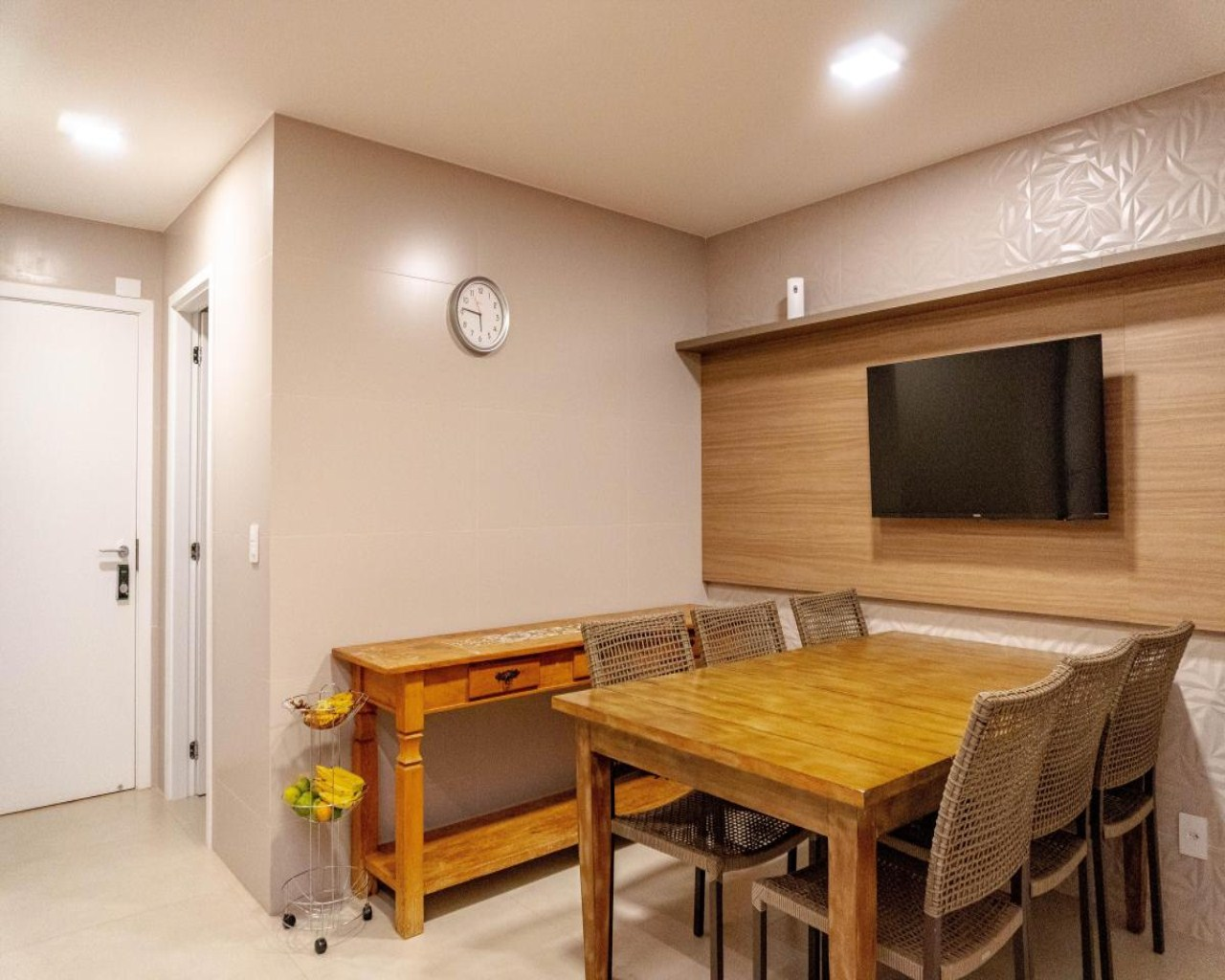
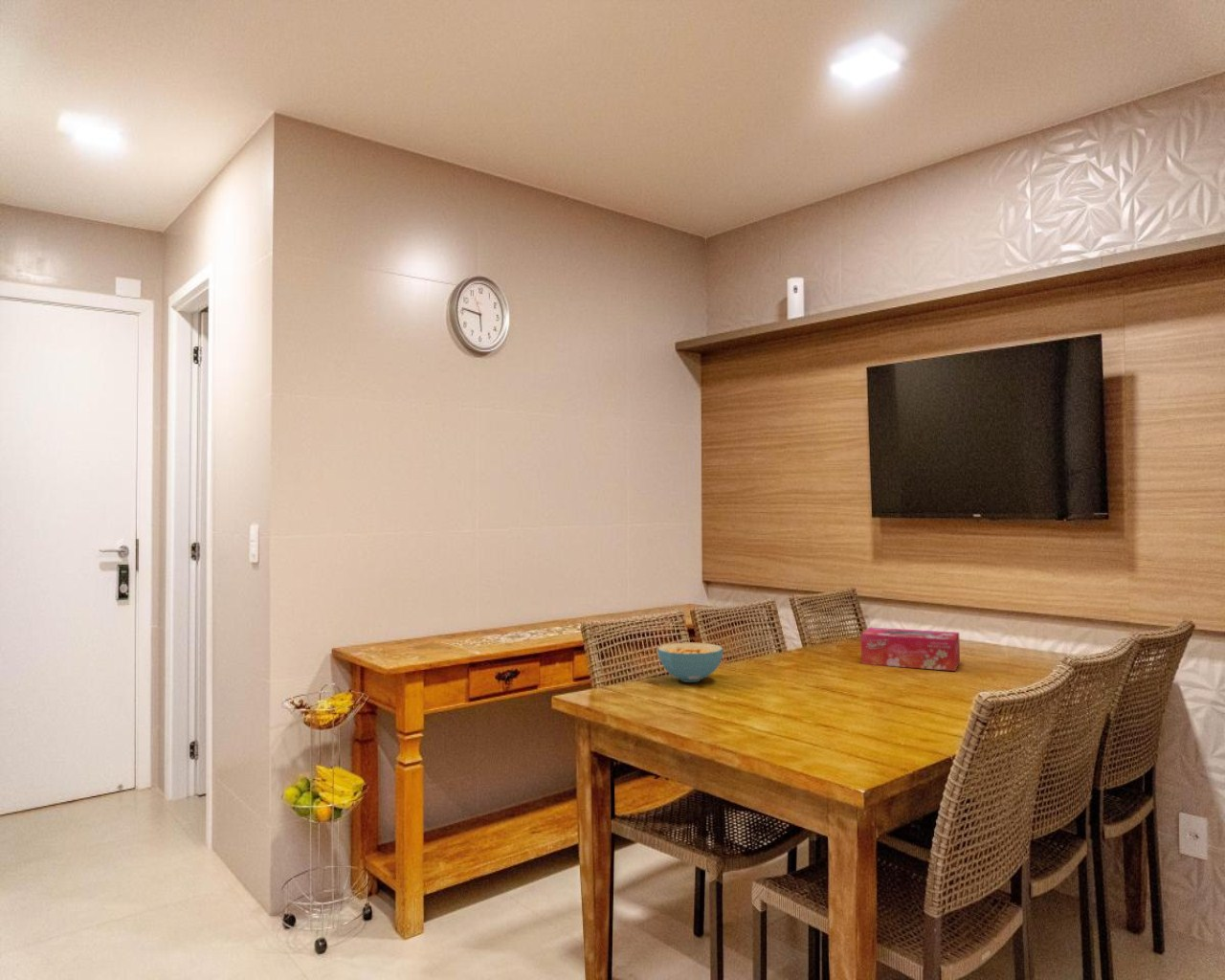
+ tissue box (910, 648)
+ cereal bowl (690, 663)
